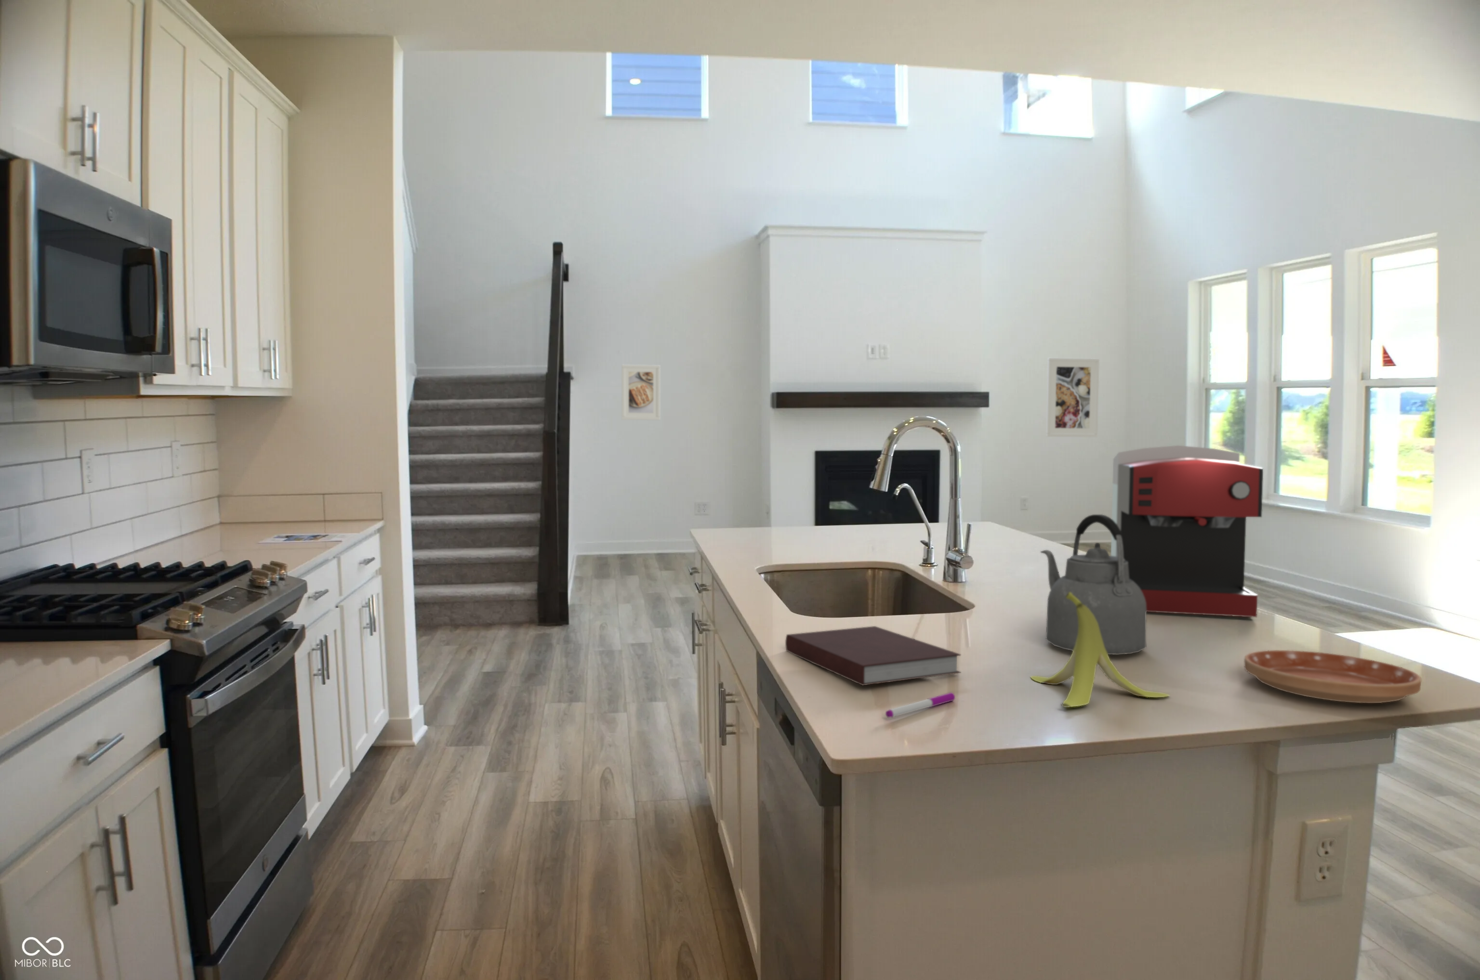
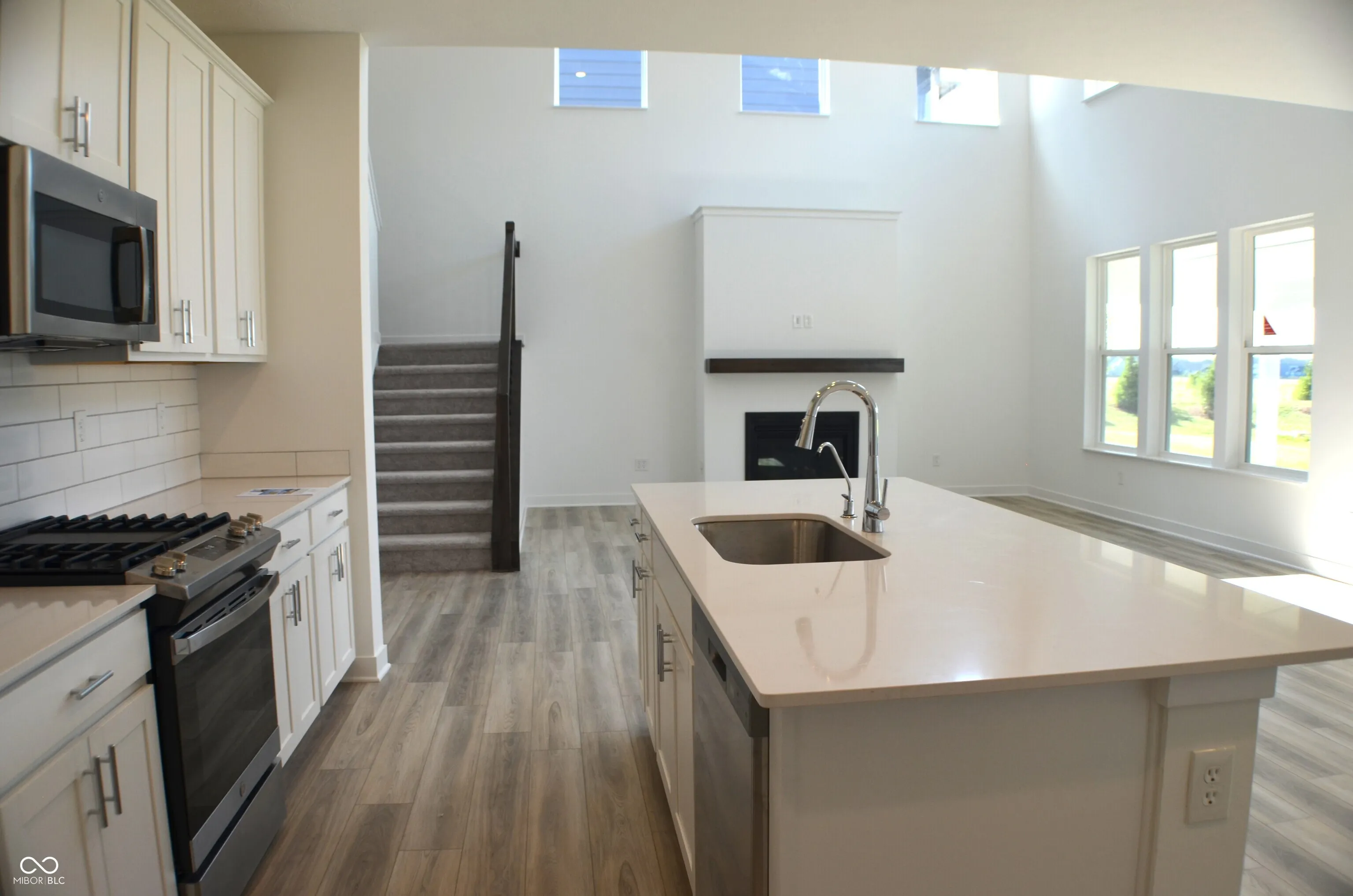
- kettle (1082, 576)
- banana peel (1104, 644)
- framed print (1072, 397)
- coffee maker (1184, 526)
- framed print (641, 392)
- notebook (869, 653)
- saucer (1328, 677)
- pen (921, 704)
